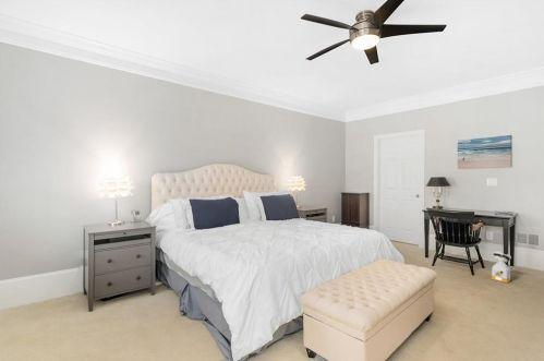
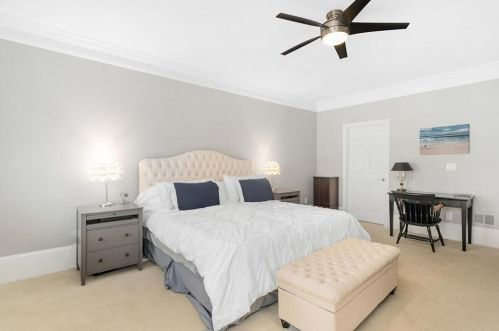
- bag (500, 265)
